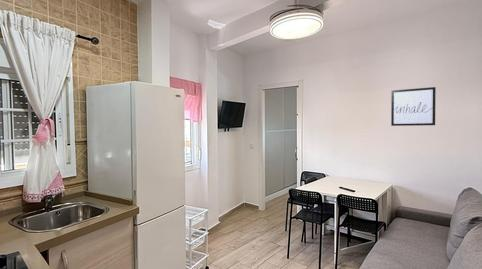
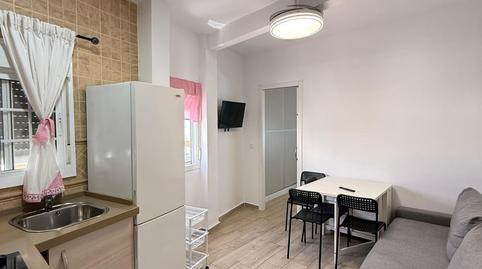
- wall art (412, 107)
